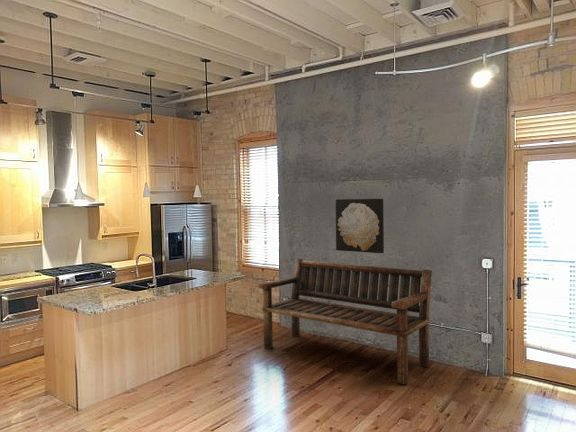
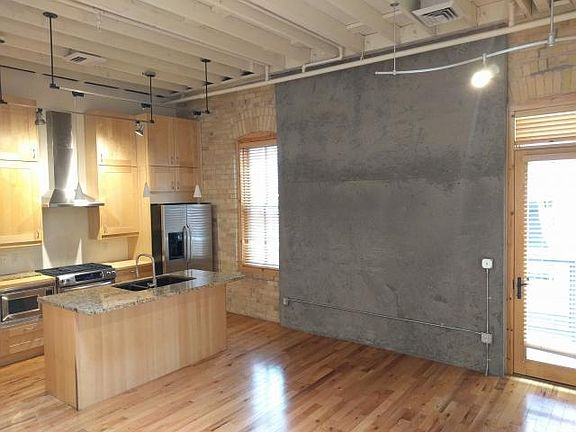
- wall art (358, 225)
- bench (341, 311)
